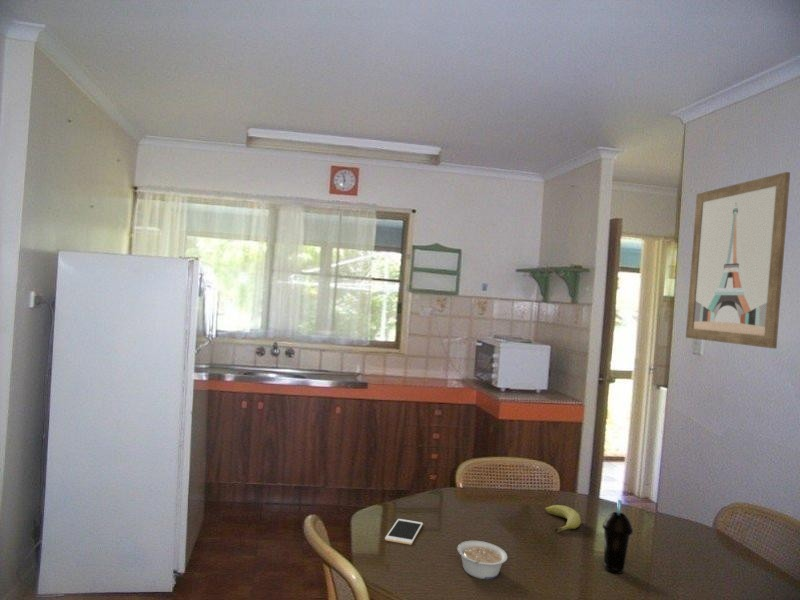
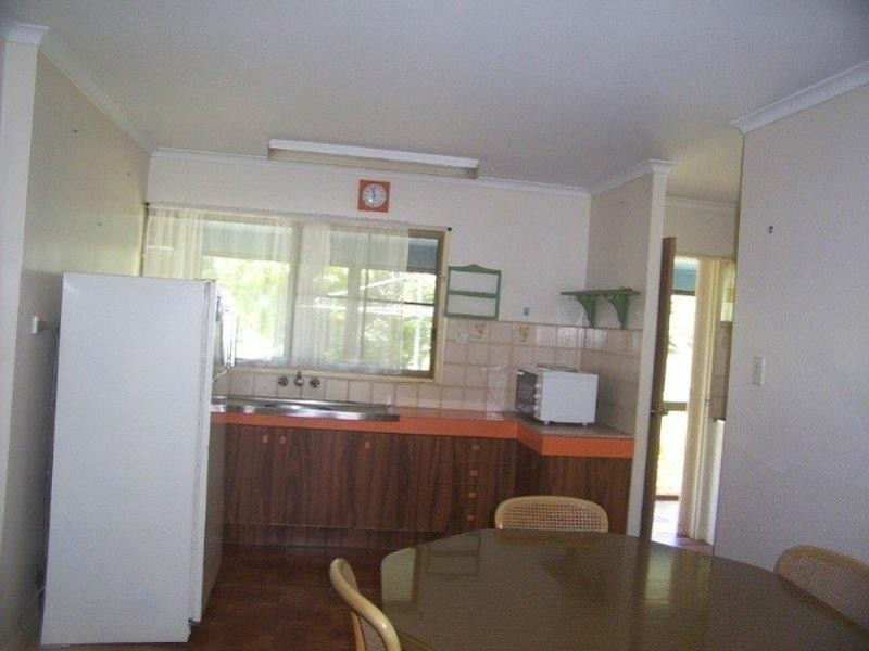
- wall art (732, 263)
- cup (617, 535)
- cell phone (404, 531)
- fruit (563, 517)
- legume (482, 560)
